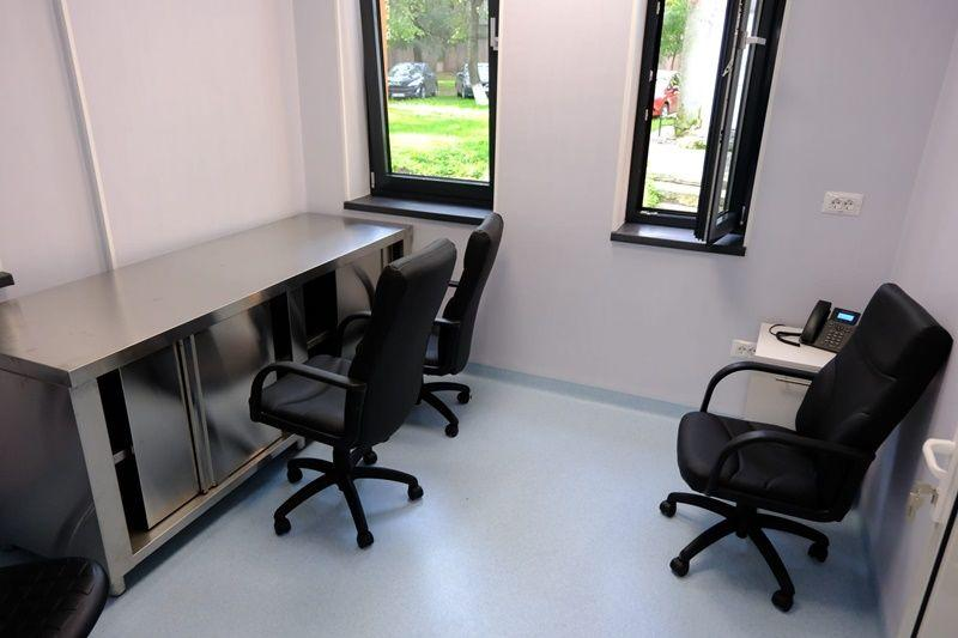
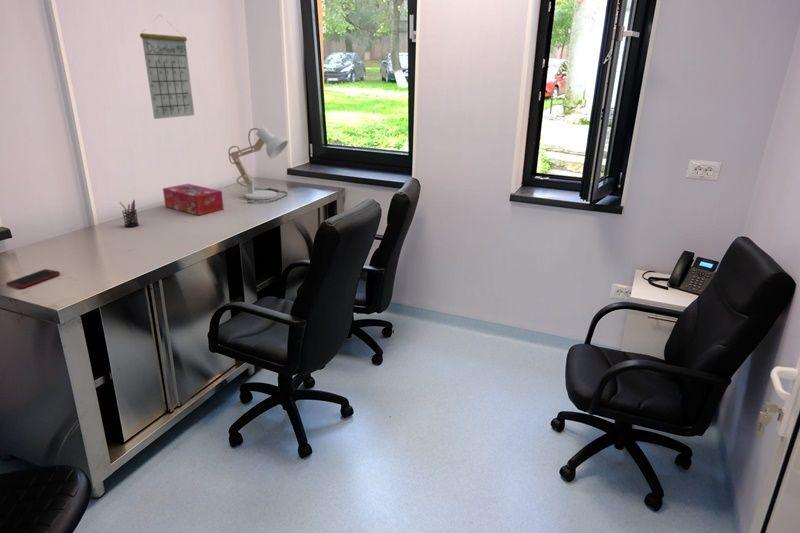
+ cell phone (34, 278)
+ tissue box (193, 198)
+ desk lamp (255, 151)
+ calendar (168, 67)
+ pen holder (131, 212)
